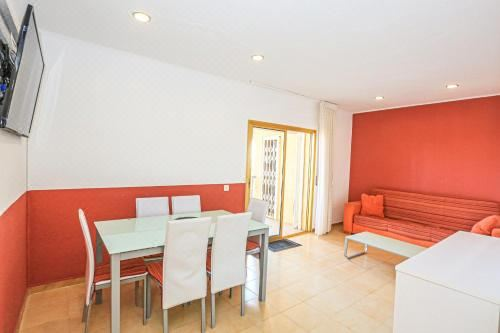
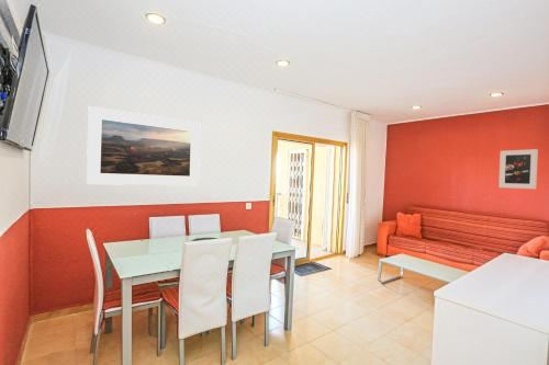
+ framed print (517, 169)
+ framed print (149, 150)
